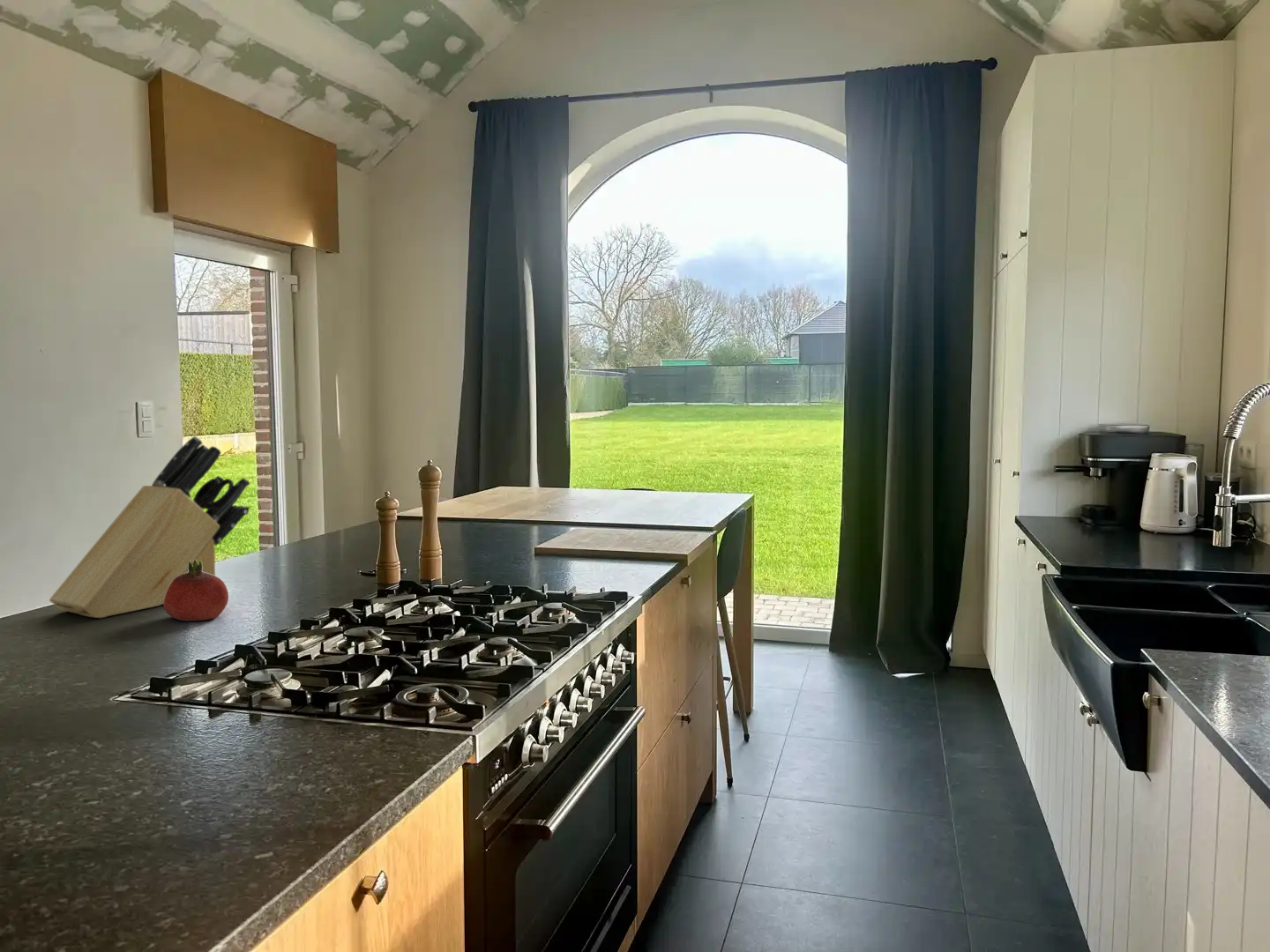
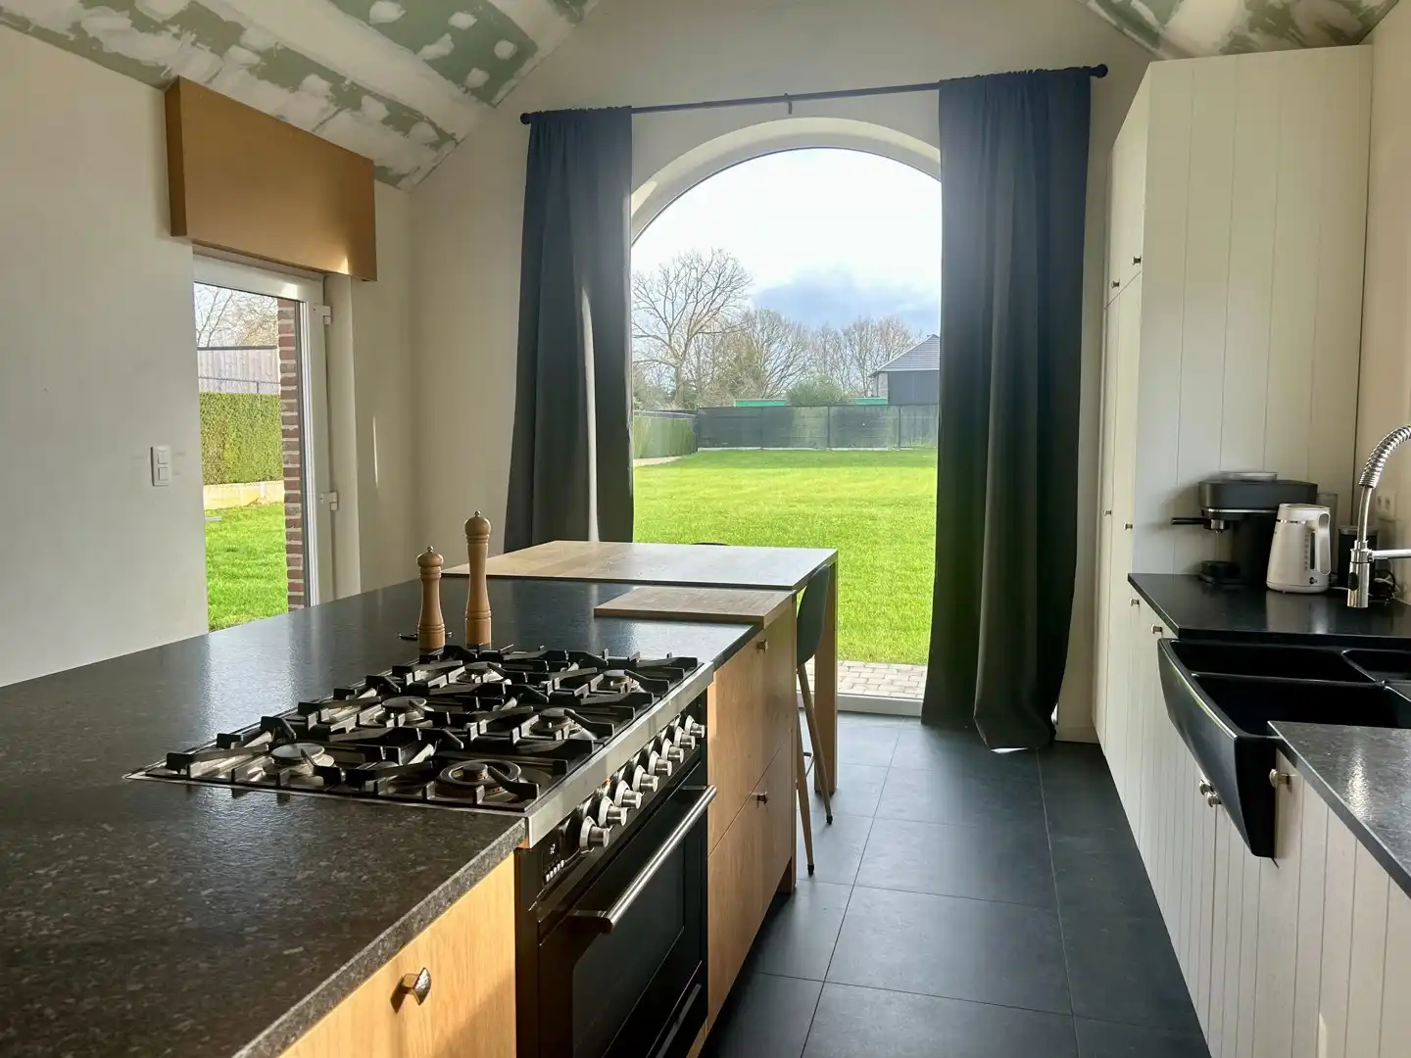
- knife block (156, 520)
- fruit (194, 588)
